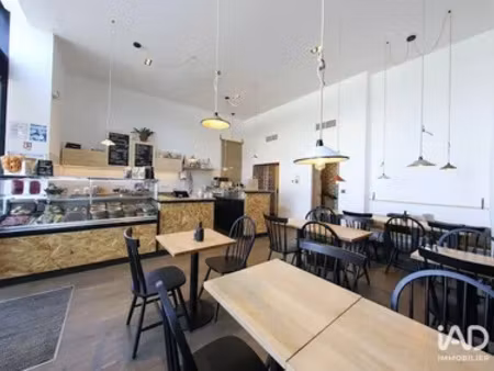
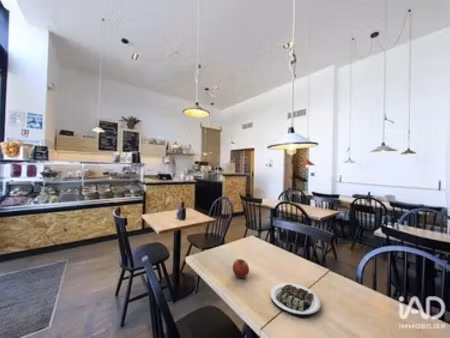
+ plate (294, 296)
+ apple (240, 267)
